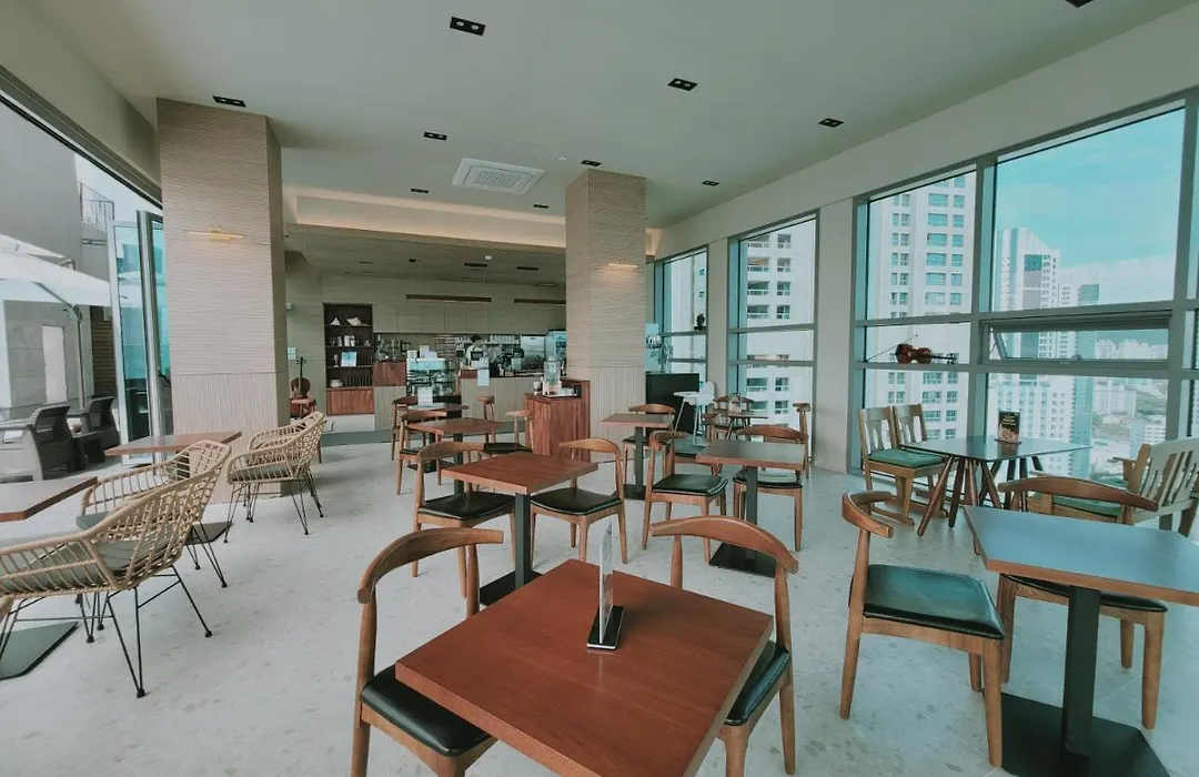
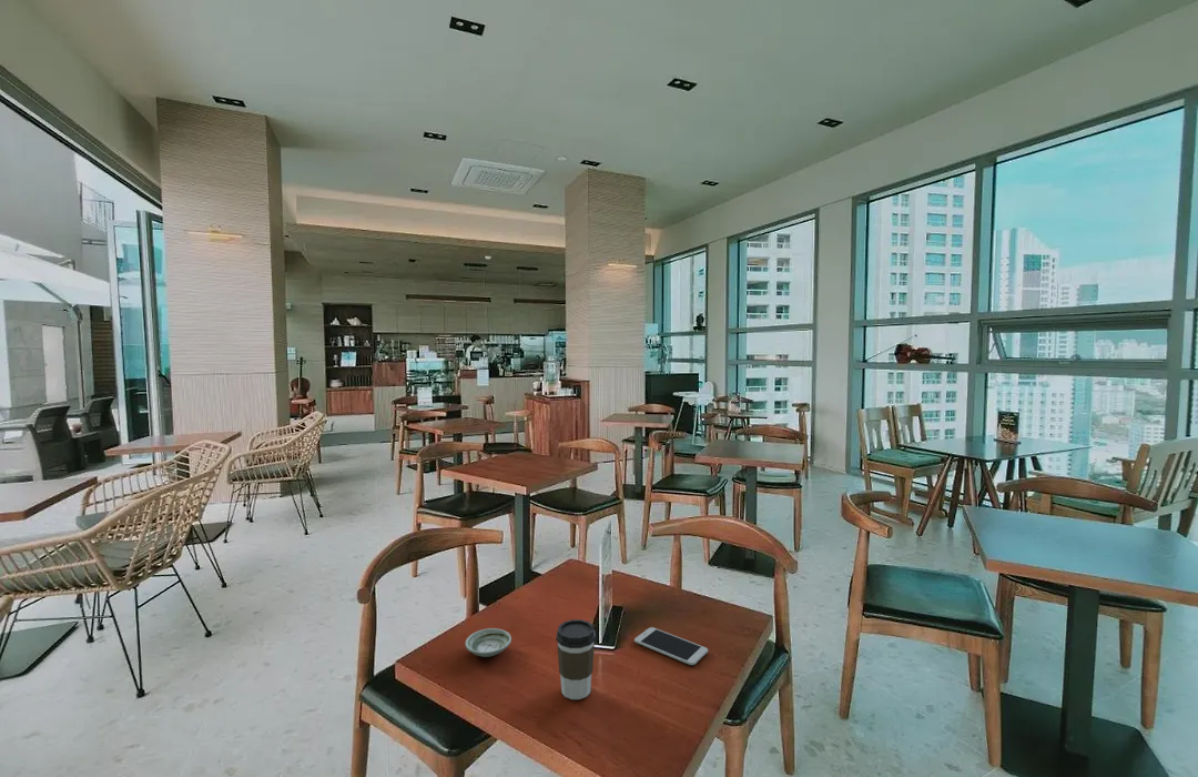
+ coffee cup (576, 659)
+ smartphone (670, 645)
+ saucer (488, 645)
